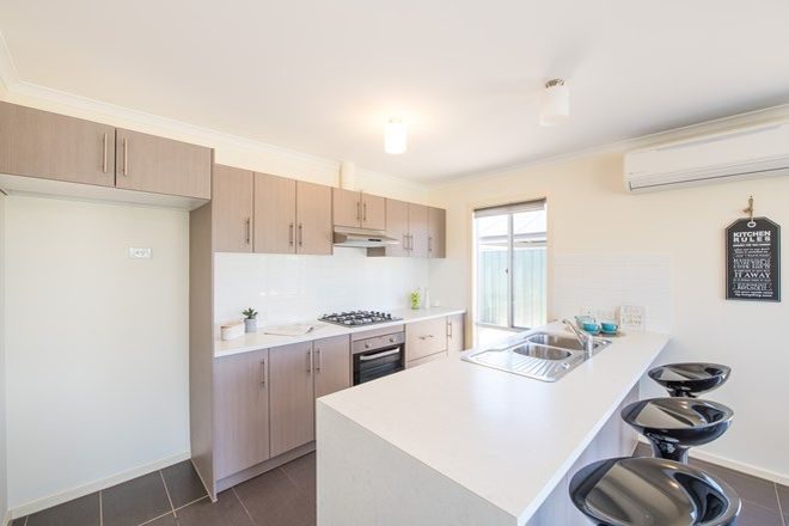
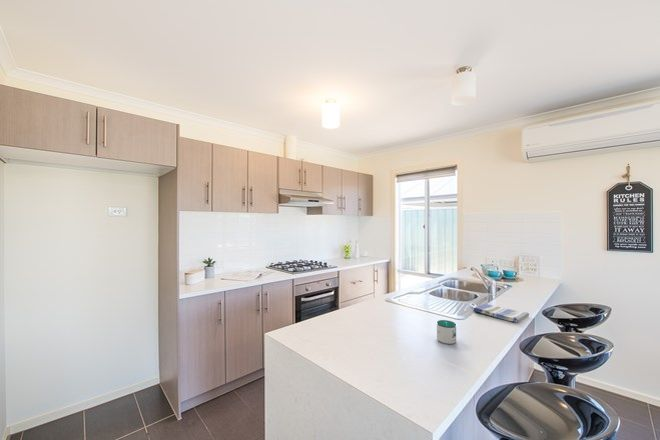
+ mug (447, 331)
+ dish towel (500, 311)
